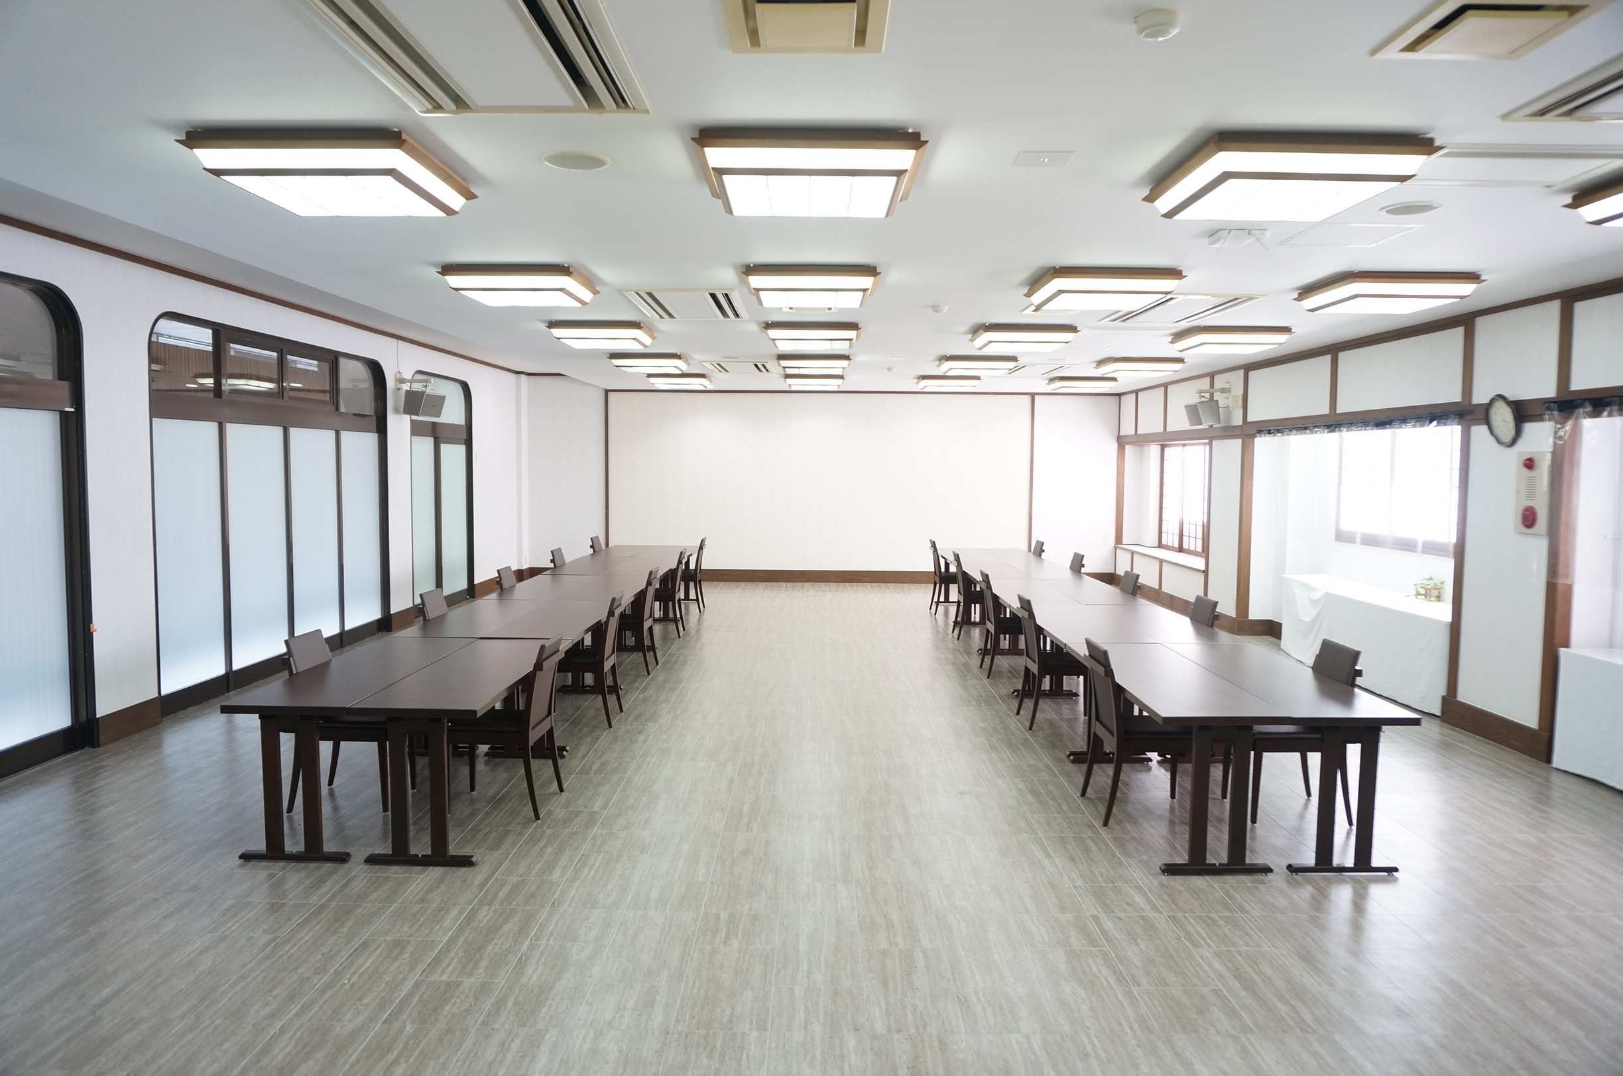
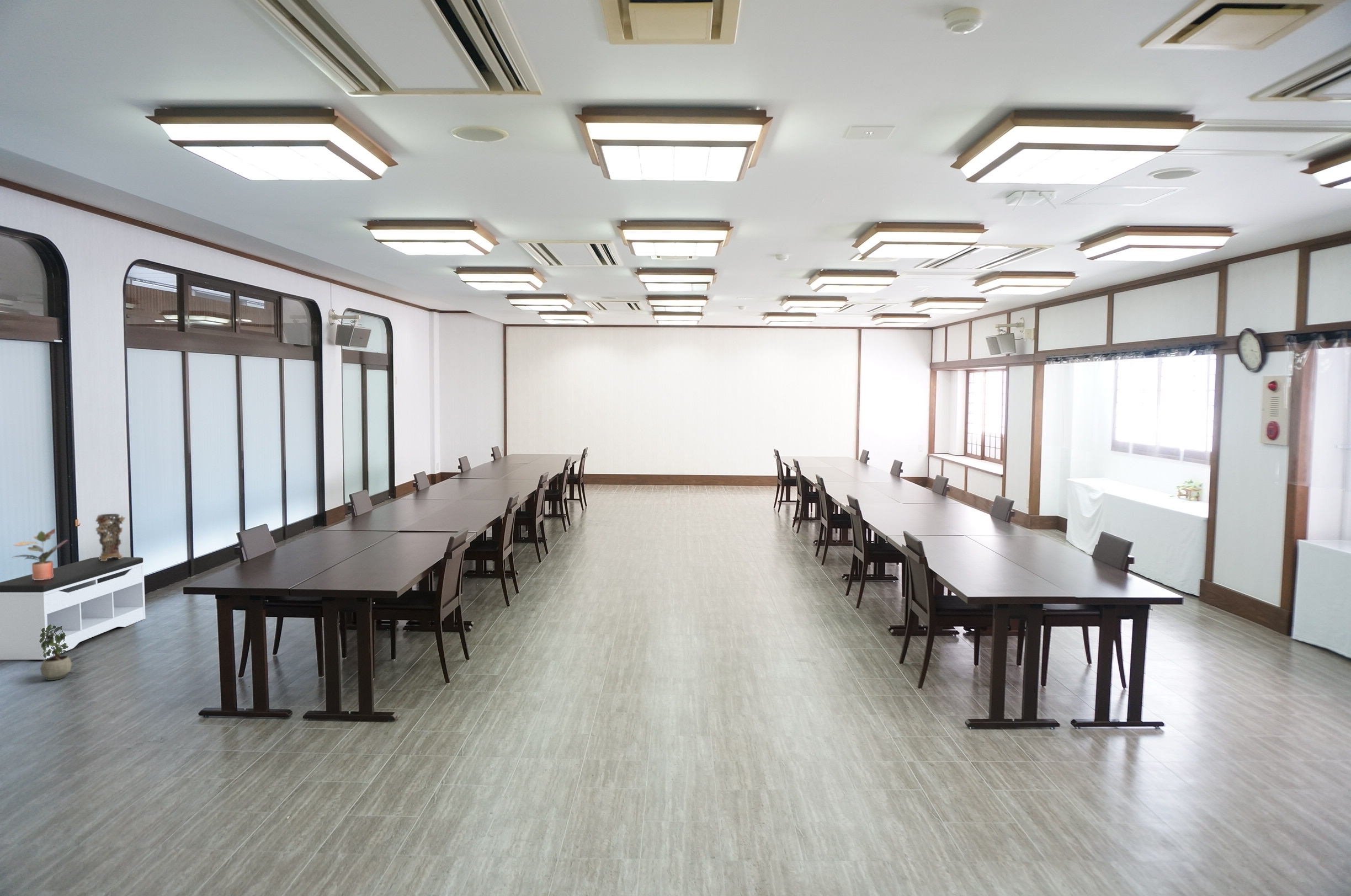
+ decorative vase (108, 537)
+ potted plant (57, 652)
+ bench (71, 604)
+ potted plant (41, 553)
